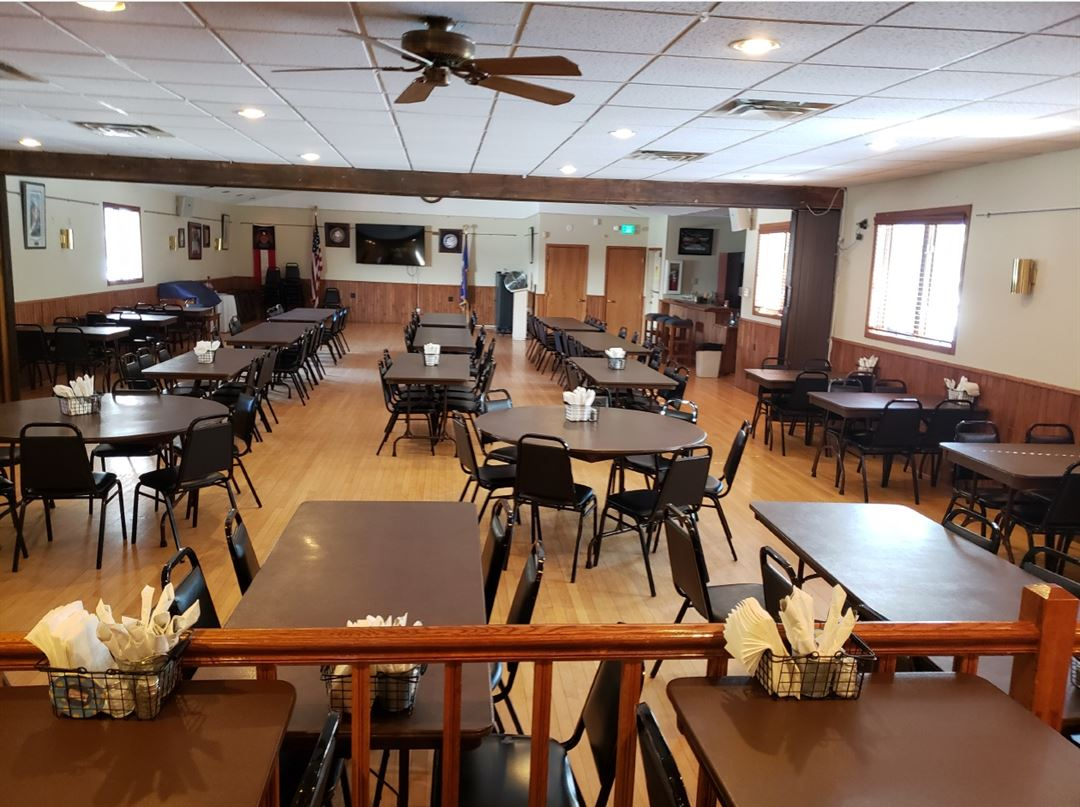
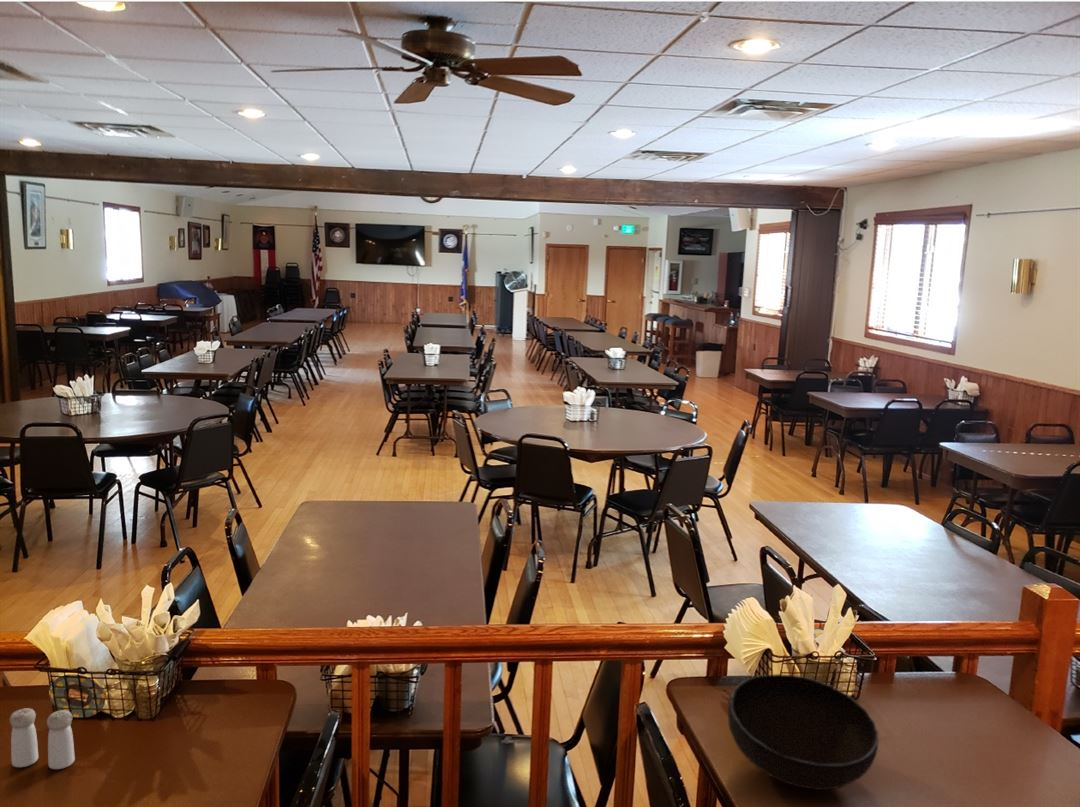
+ bowl (799, 738)
+ salt and pepper shaker (36, 737)
